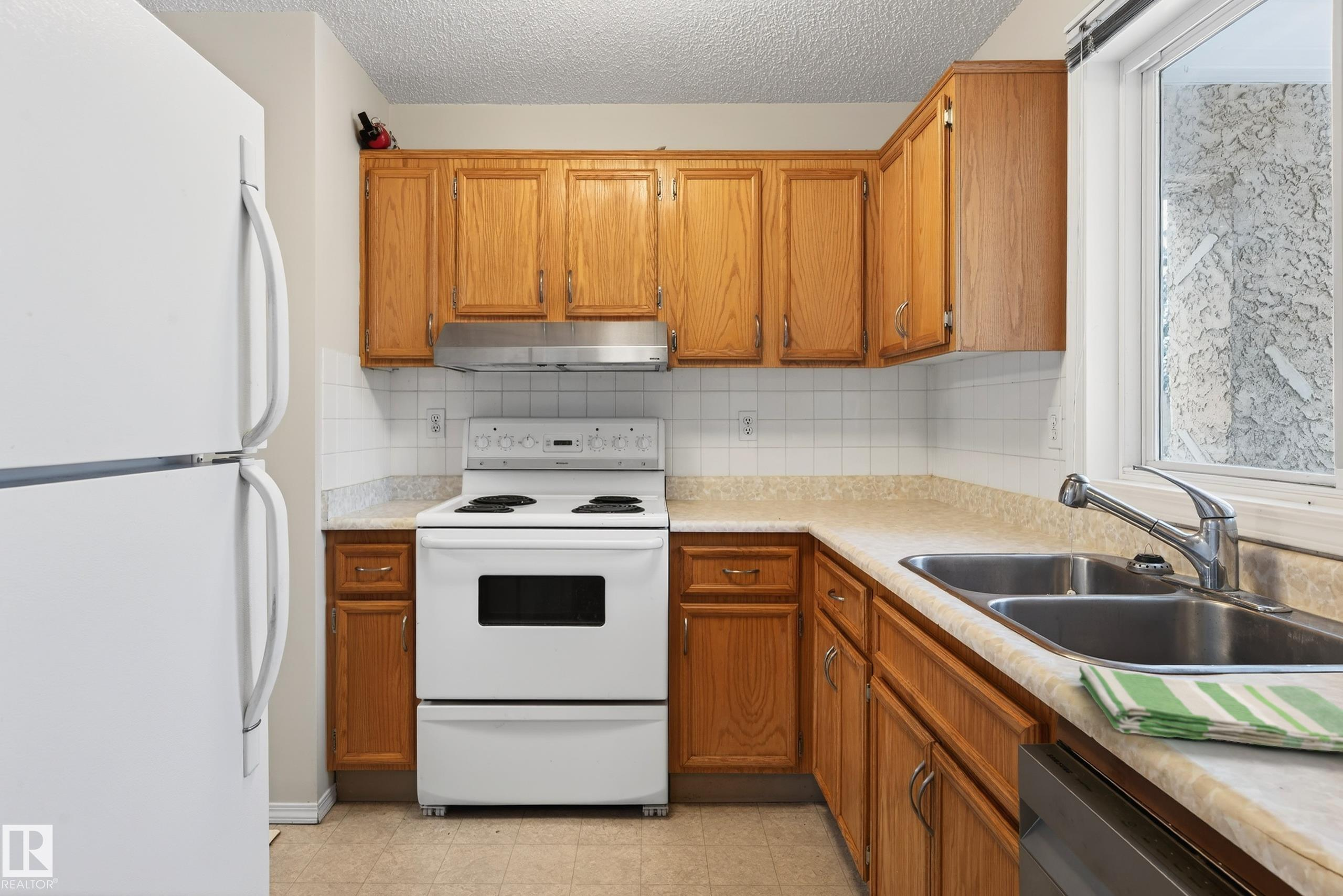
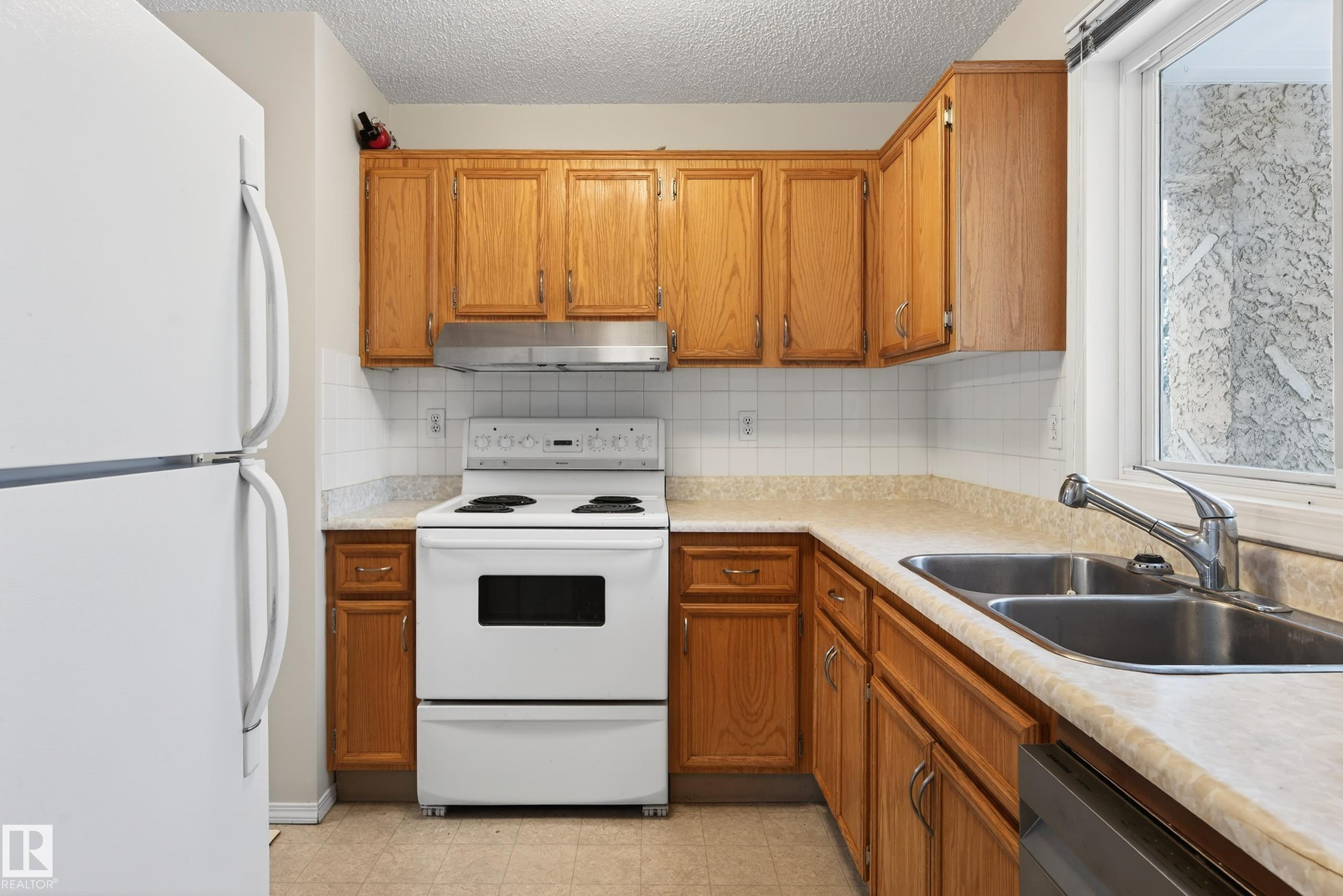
- dish towel (1213, 703)
